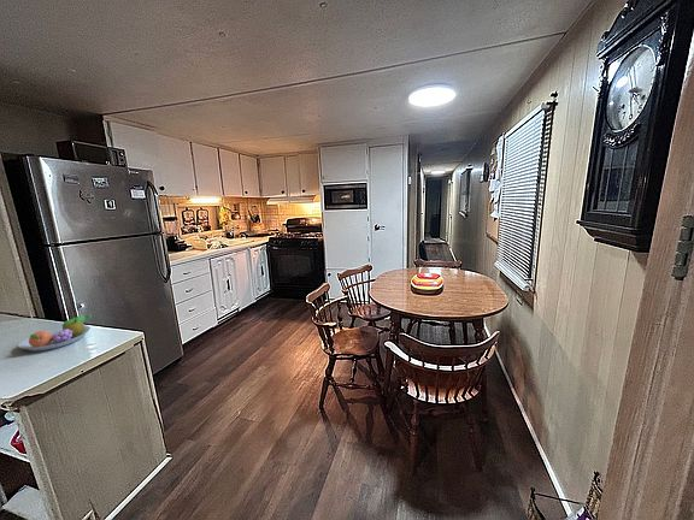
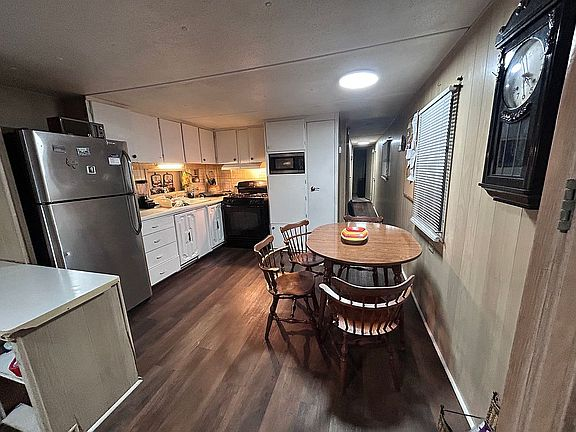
- fruit bowl (58, 330)
